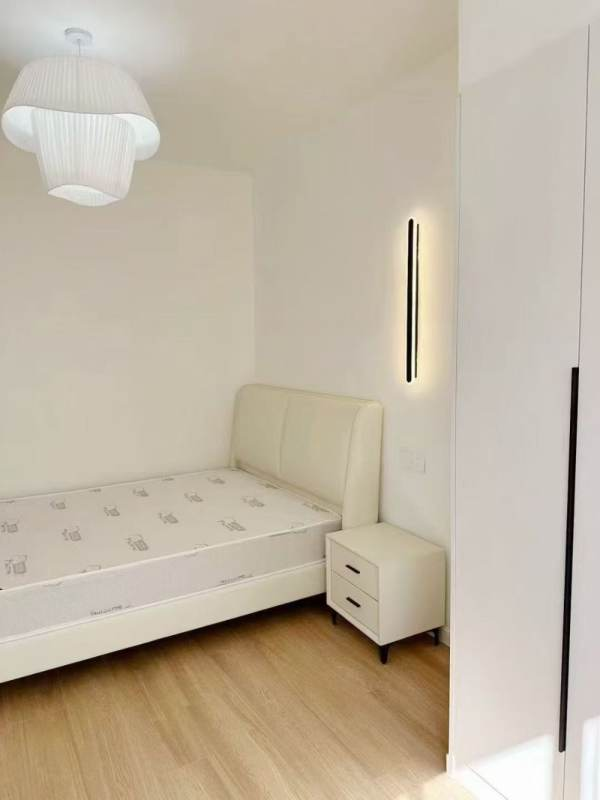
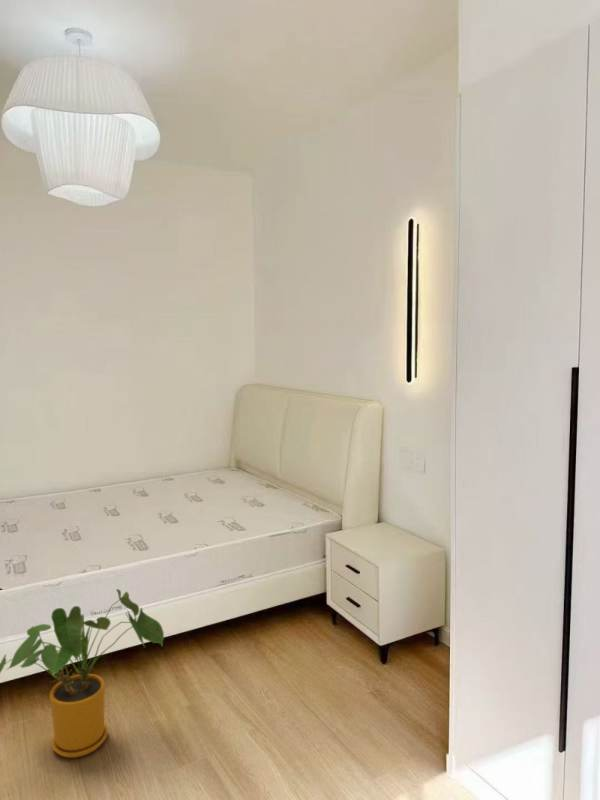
+ house plant (80, 671)
